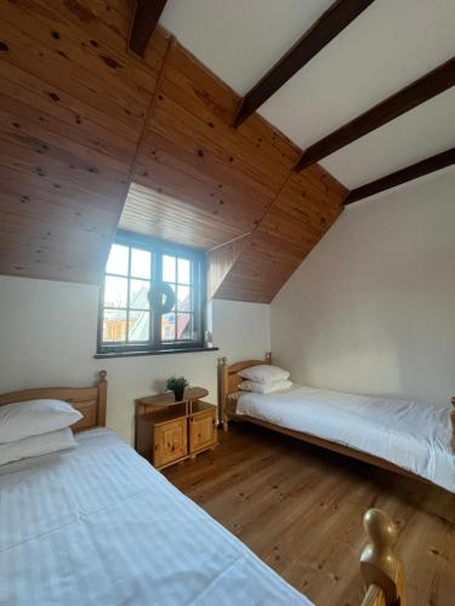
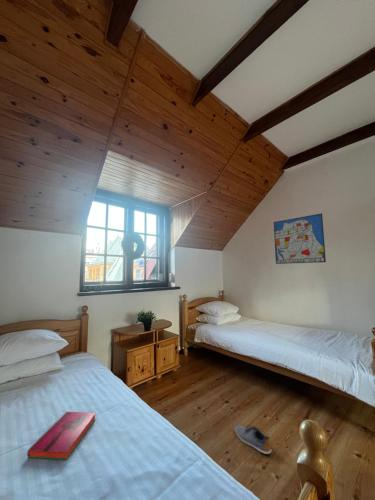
+ shoe (251, 433)
+ wall art (297, 240)
+ hardback book (65, 432)
